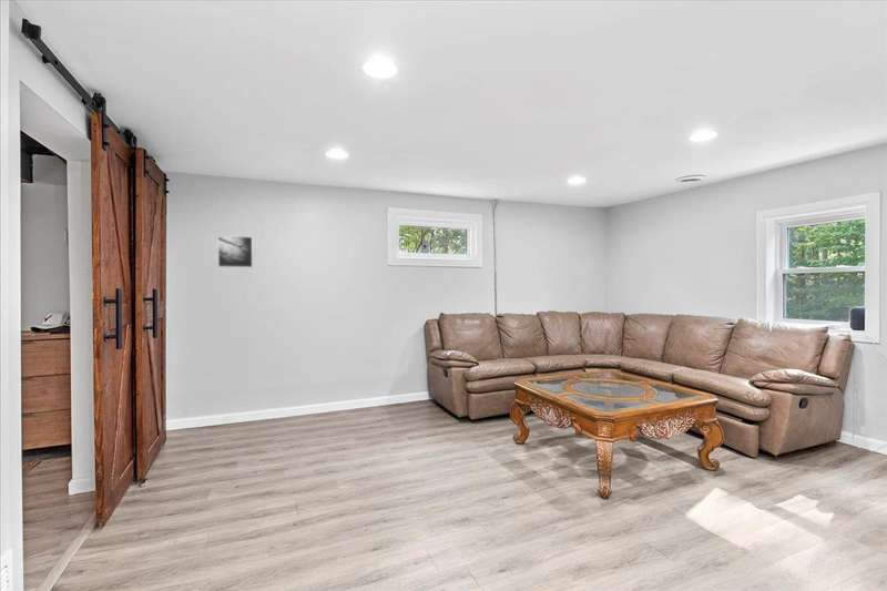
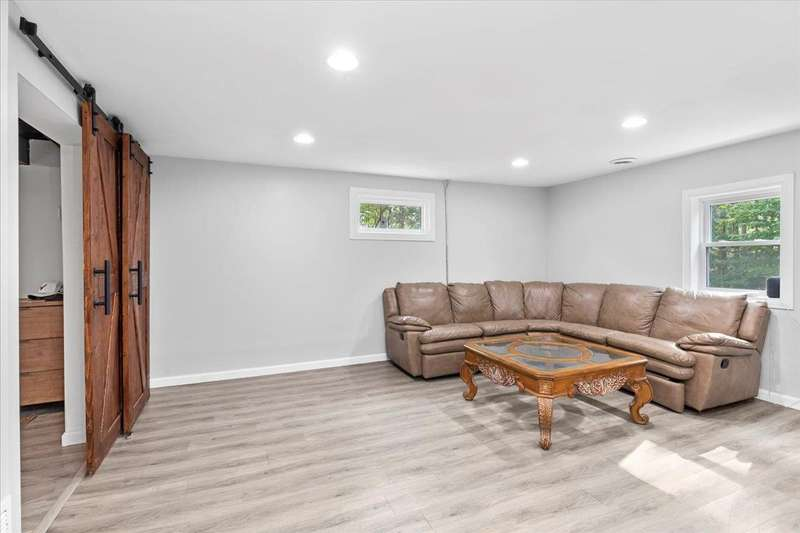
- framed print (235, 252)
